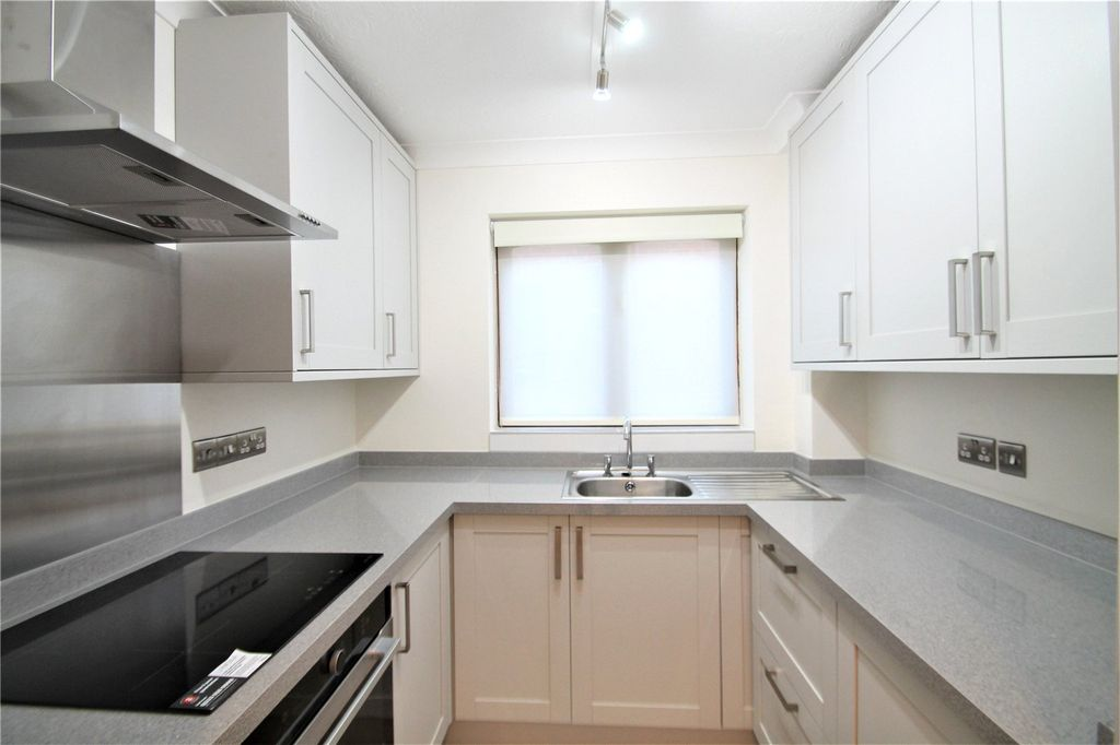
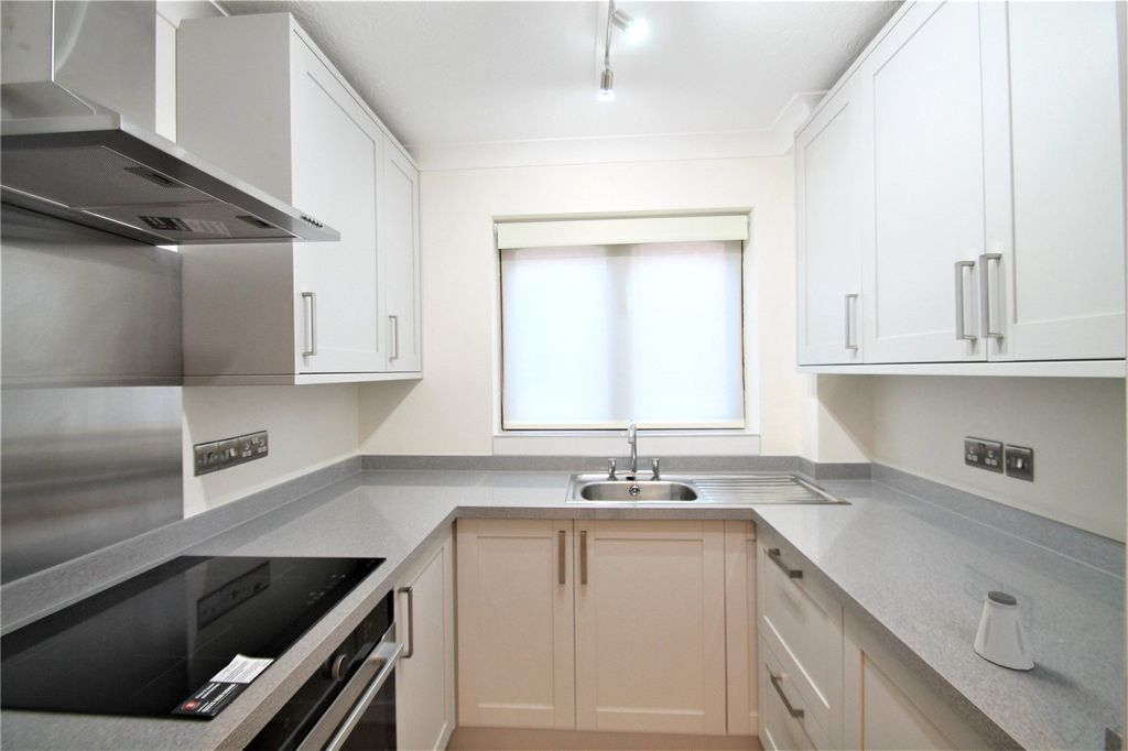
+ saltshaker (1002, 625)
